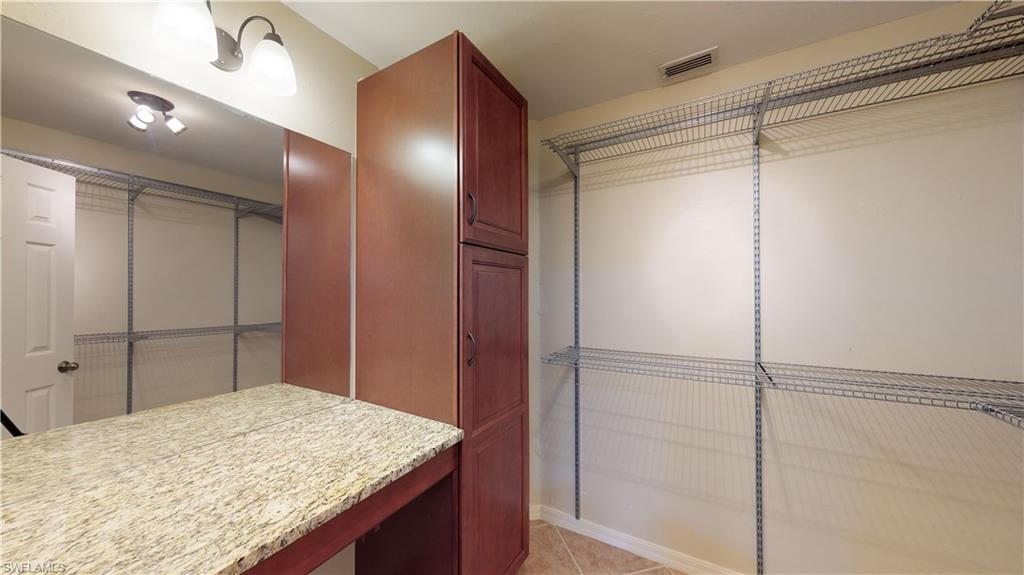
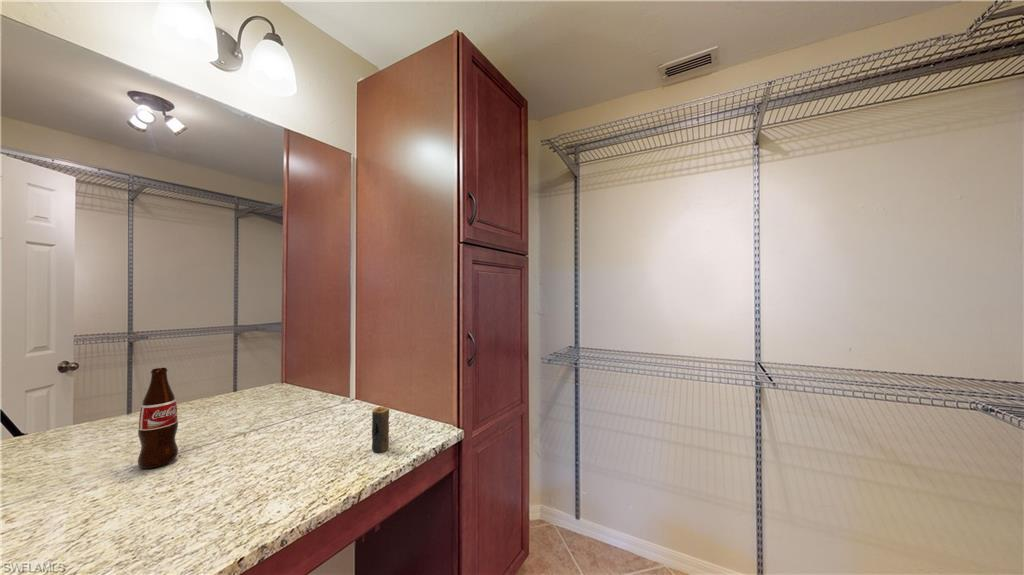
+ candle (380, 428)
+ bottle (158, 415)
